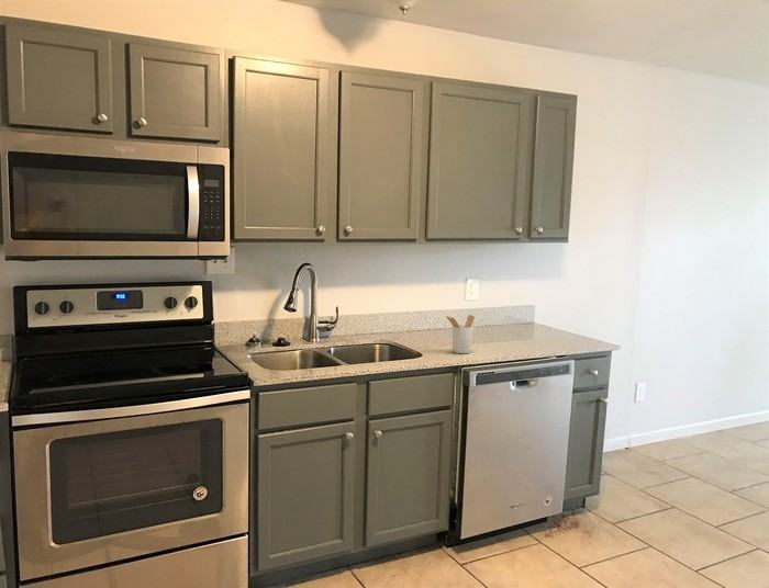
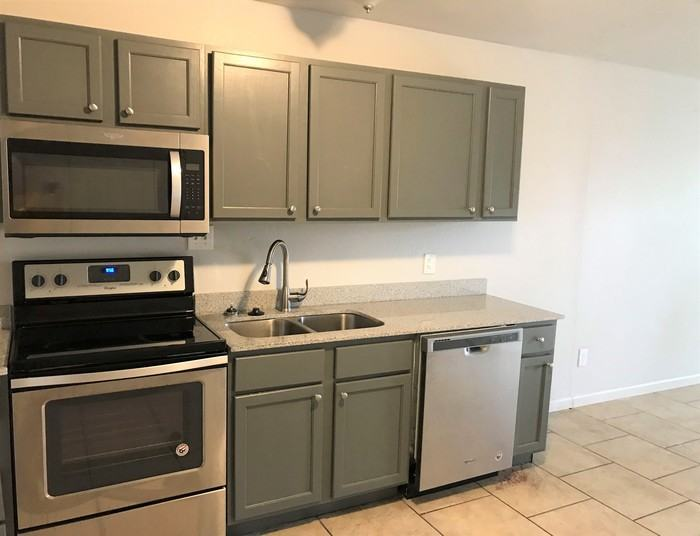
- utensil holder (458, 332)
